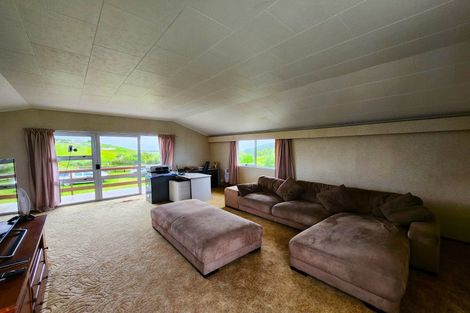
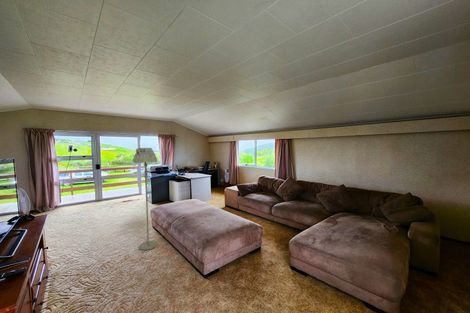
+ floor lamp (146, 197)
